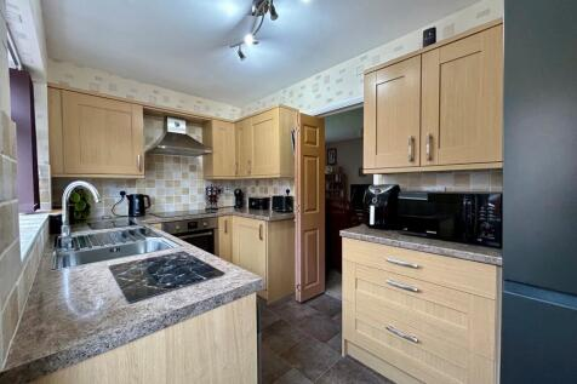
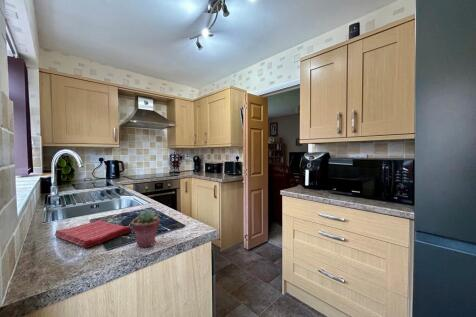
+ potted succulent (146, 226)
+ dish towel (94, 230)
